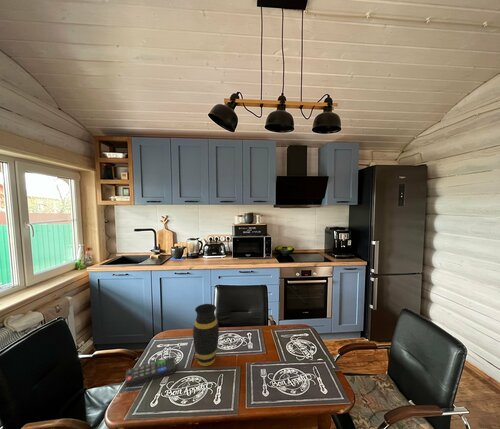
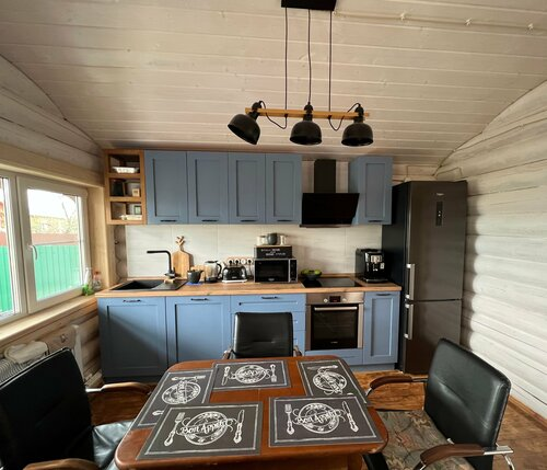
- vase (206, 334)
- remote control (151, 370)
